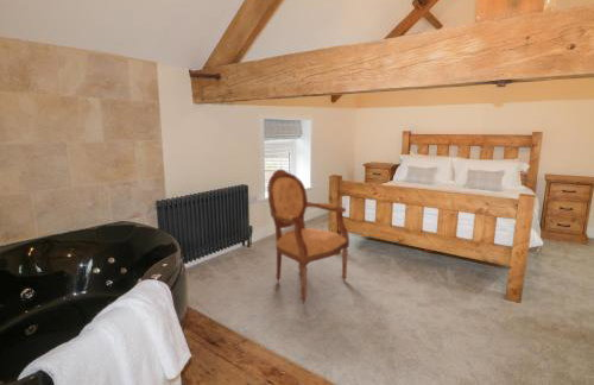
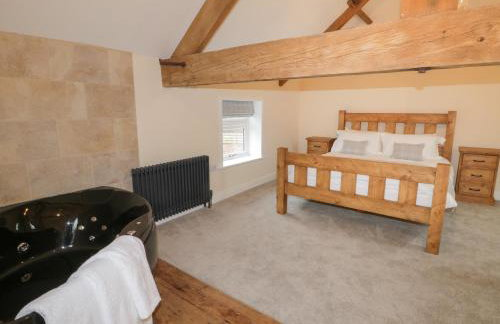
- armchair (303, 228)
